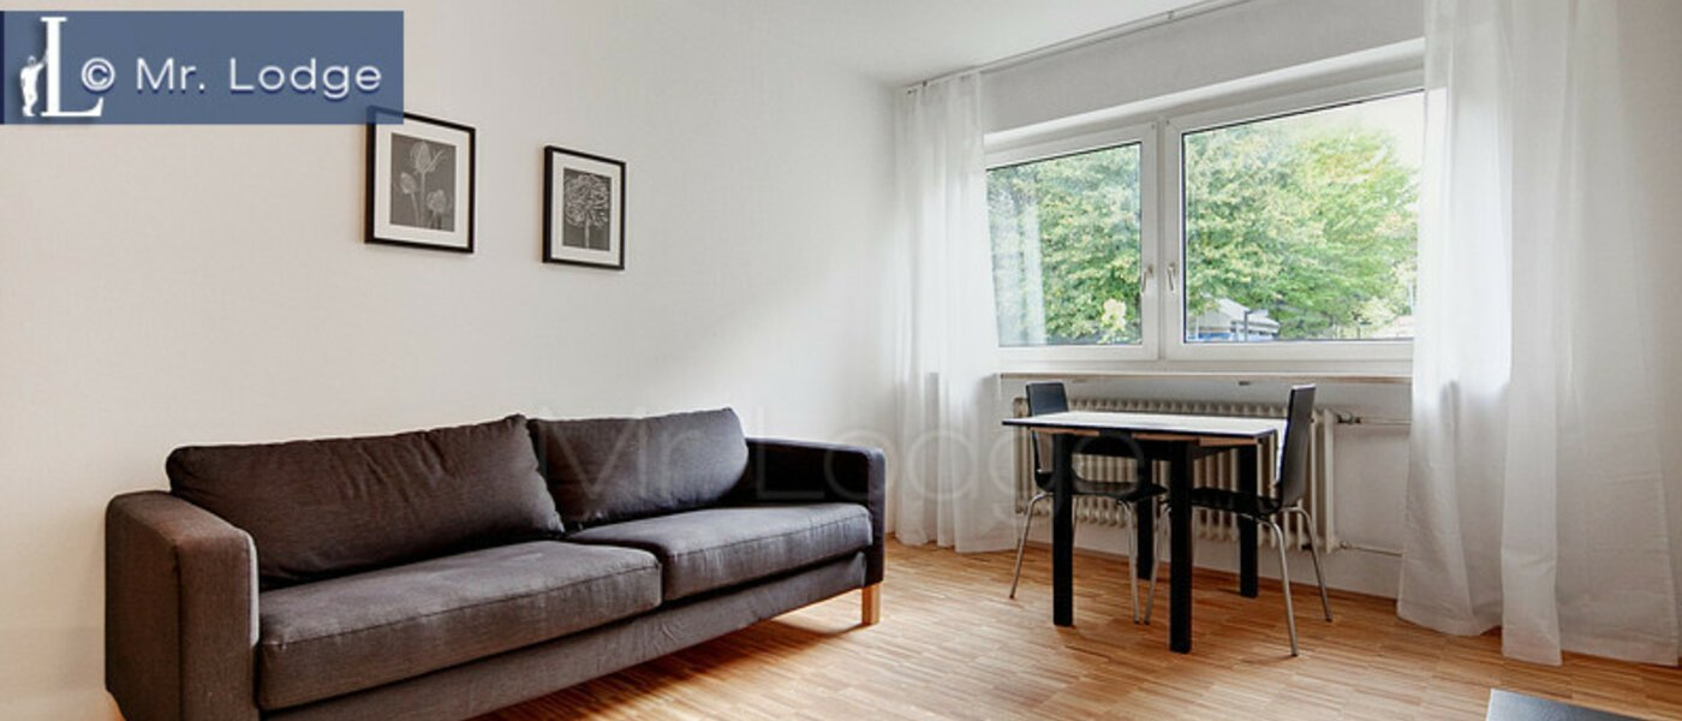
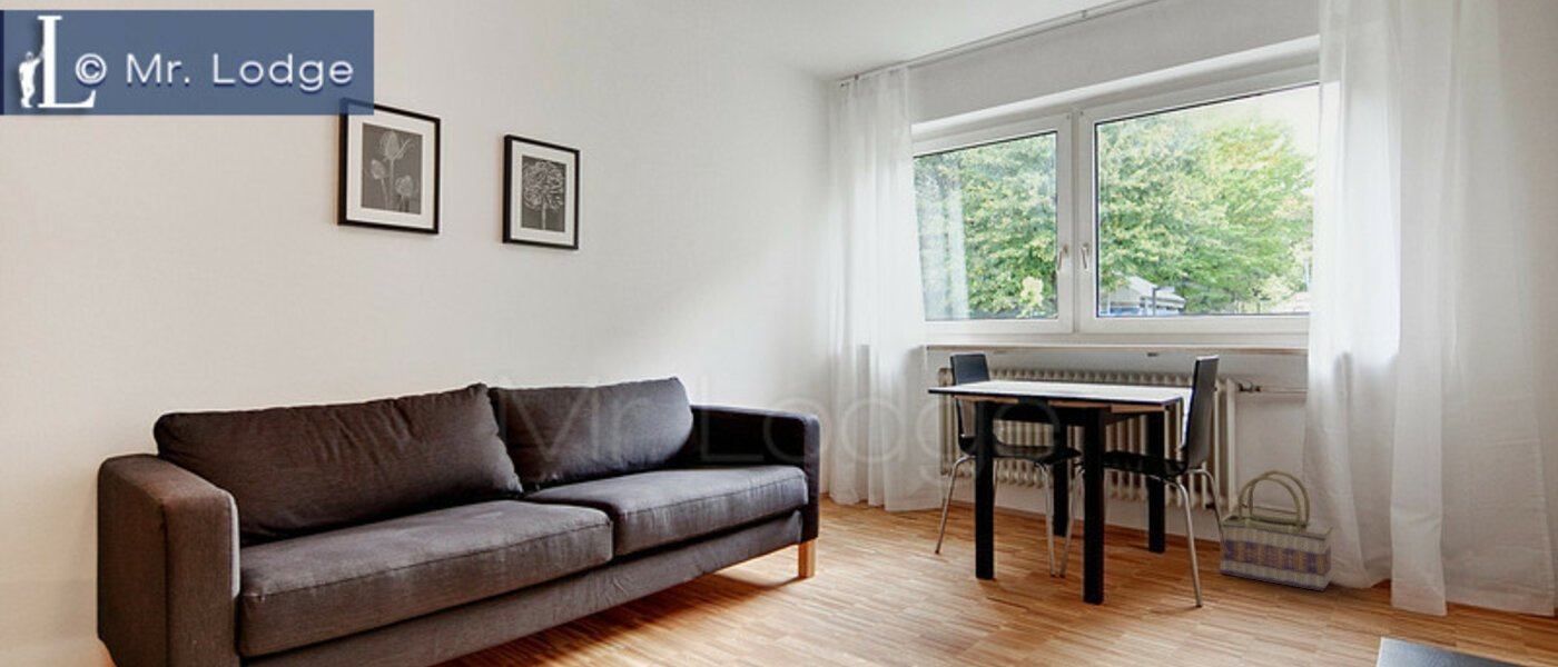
+ basket (1274, 525)
